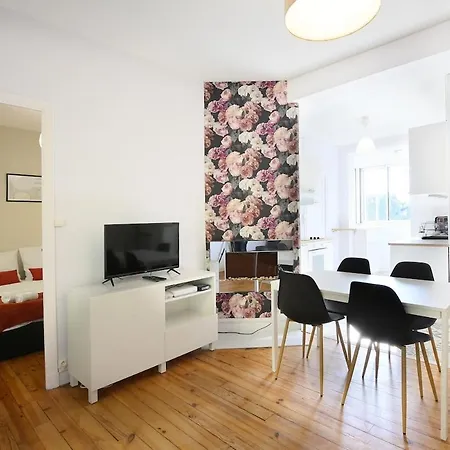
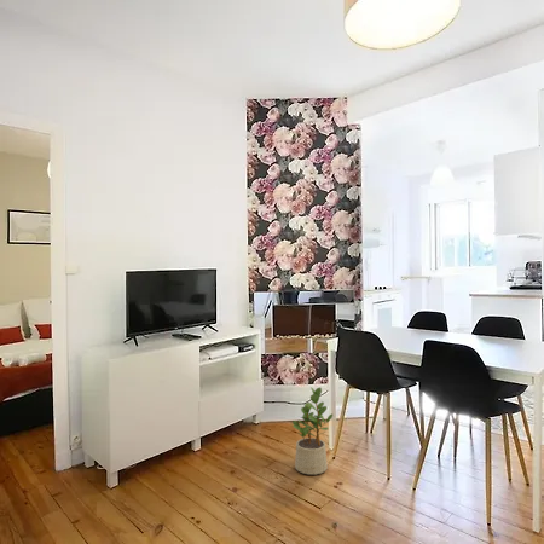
+ potted plant (308, 426)
